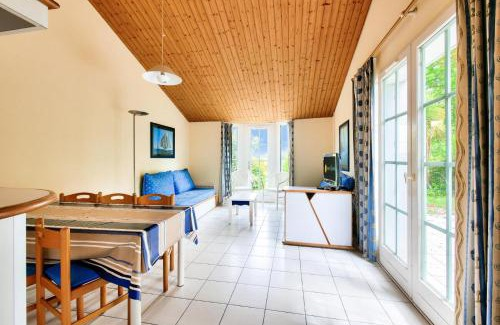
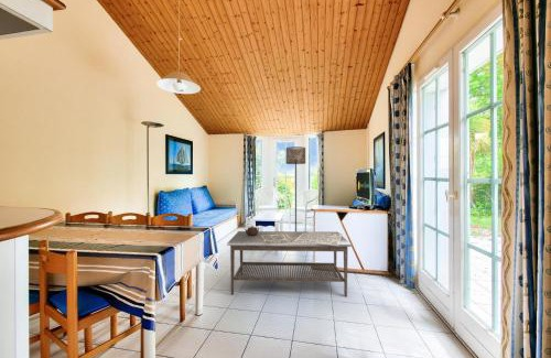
+ floor lamp (295, 197)
+ coffee table (289, 262)
